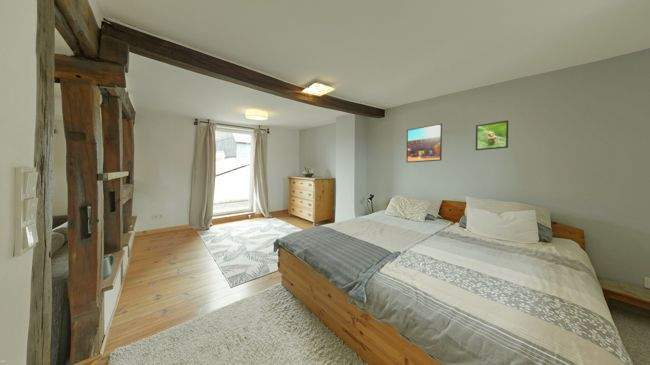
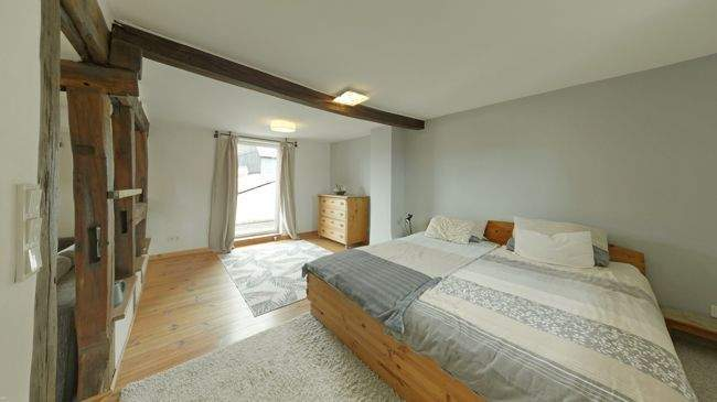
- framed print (423, 144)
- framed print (491, 136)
